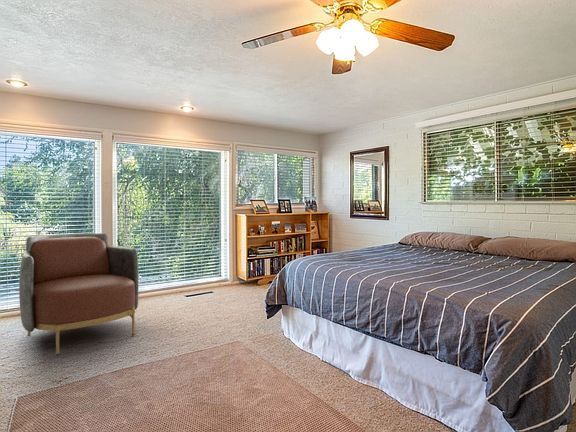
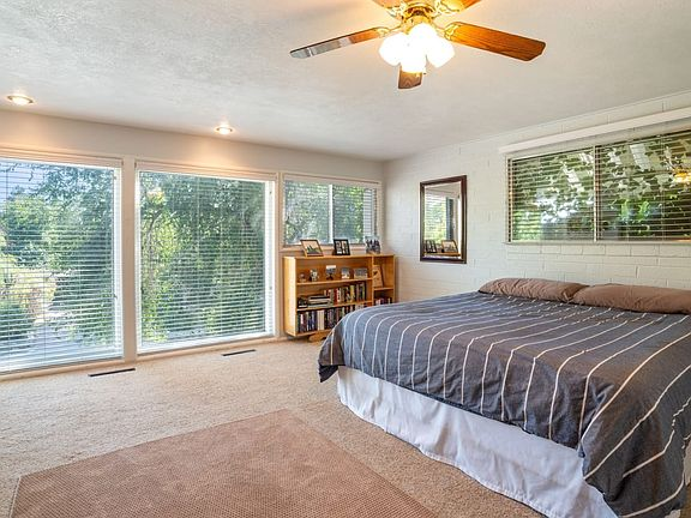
- armchair (80, 285)
